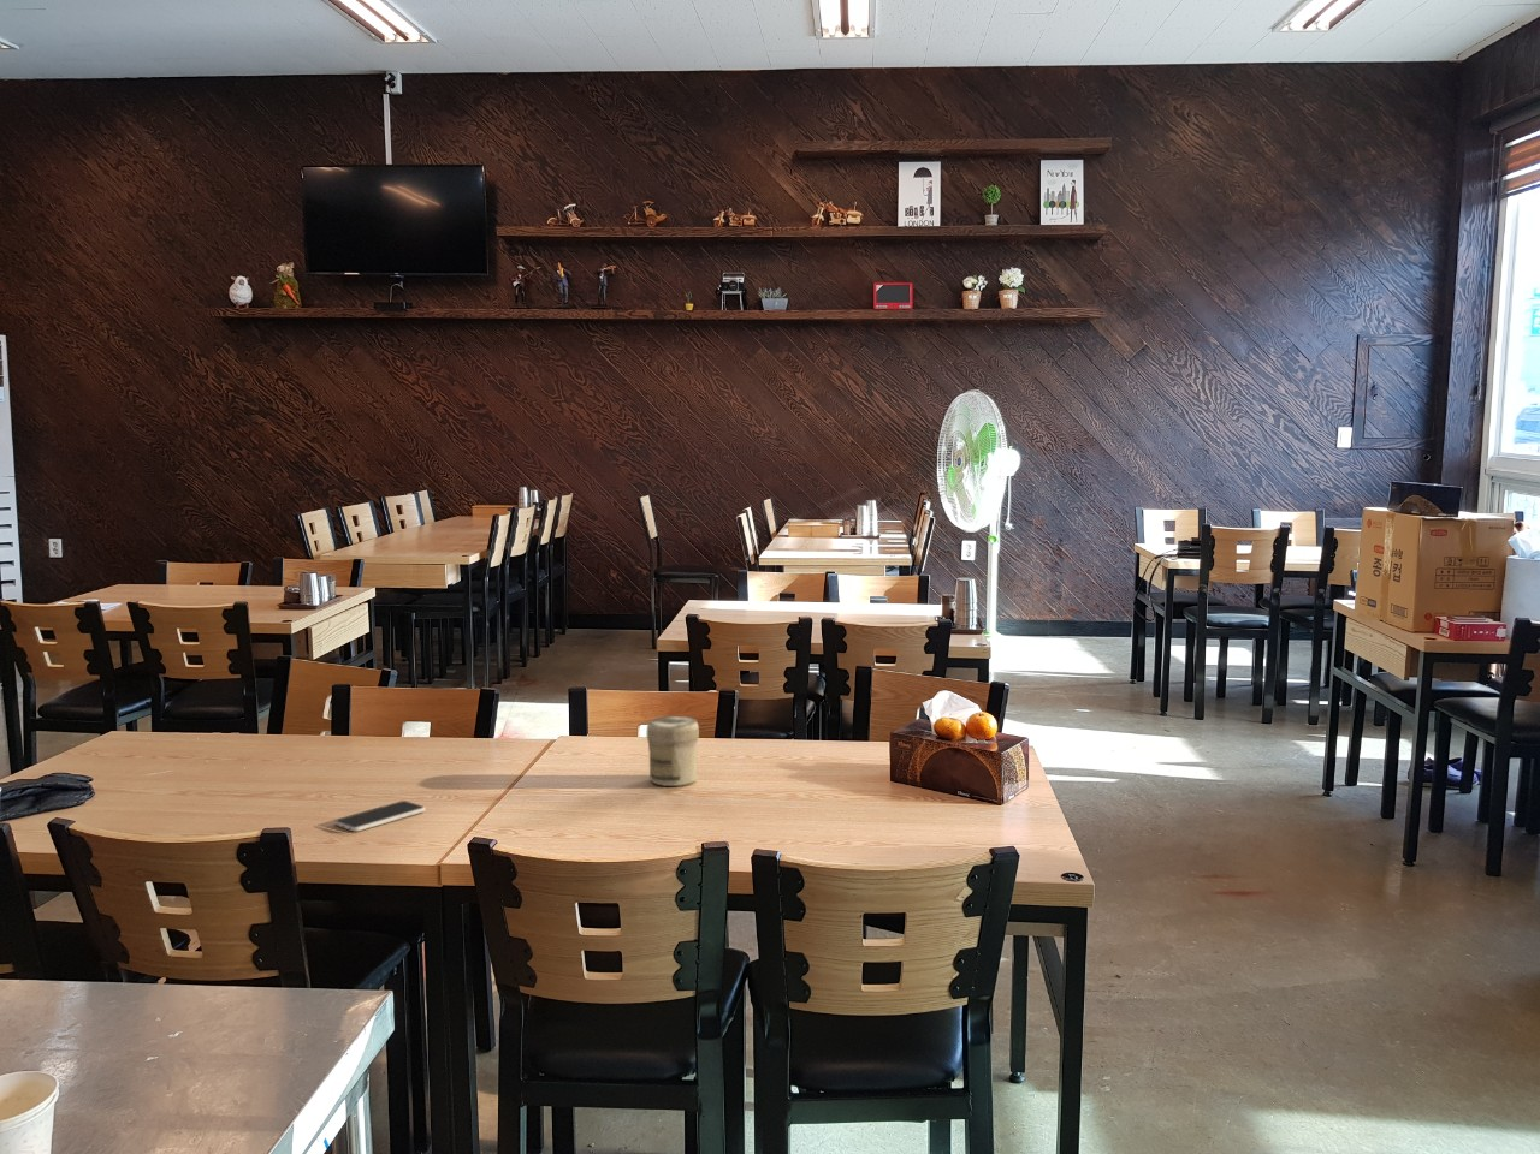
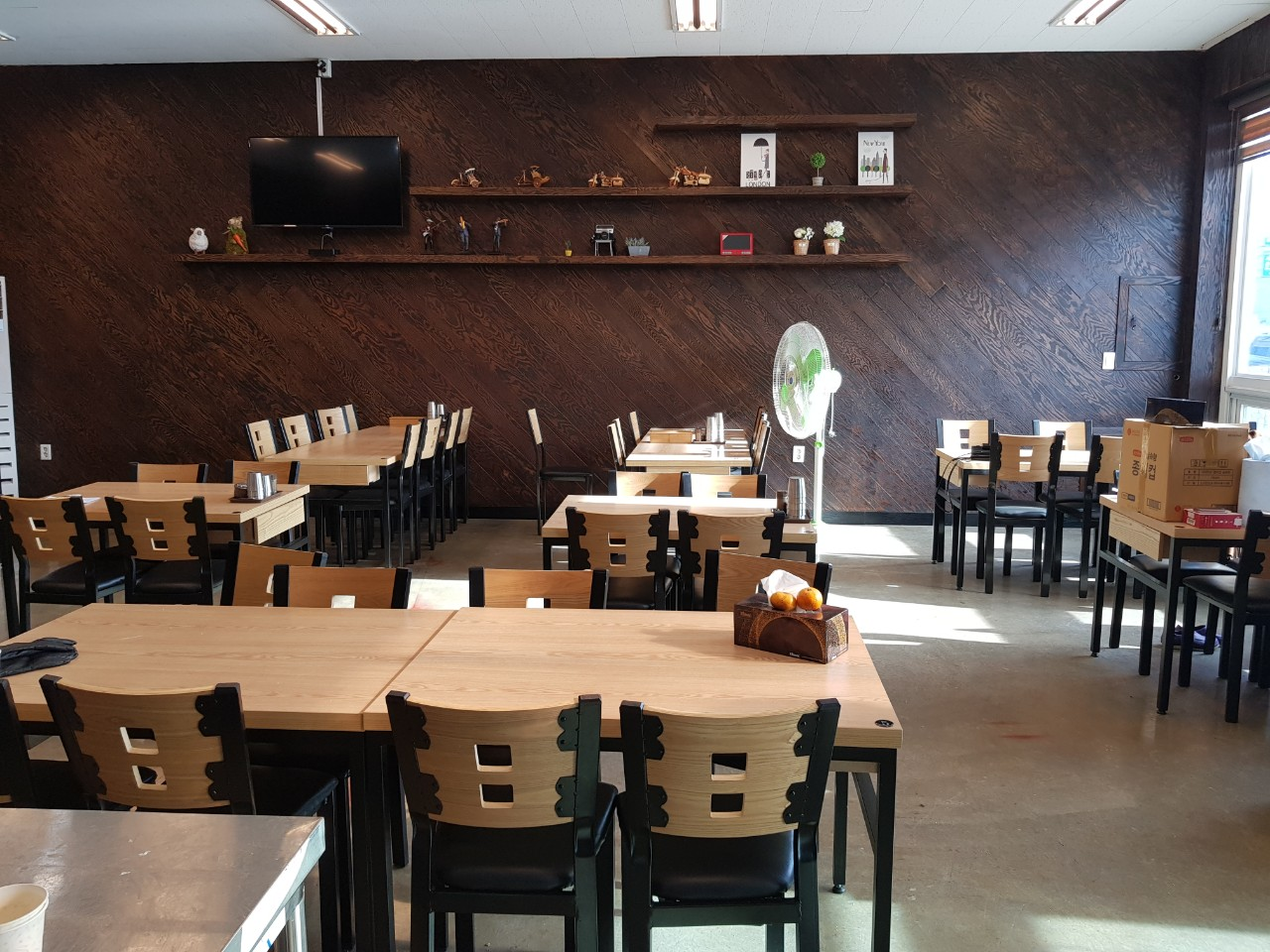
- smartphone (381, 815)
- jar (673, 750)
